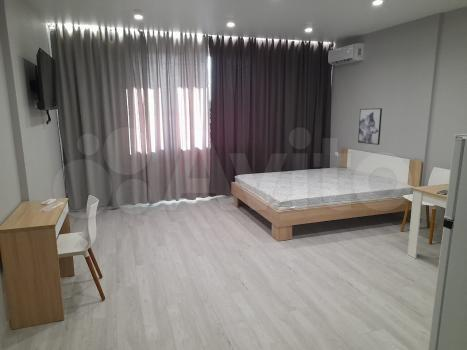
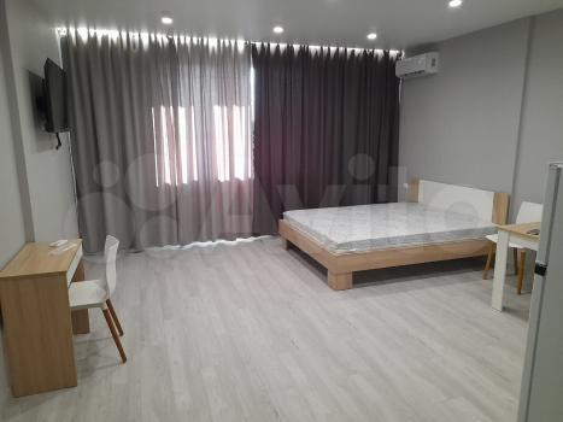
- wall art (369, 126)
